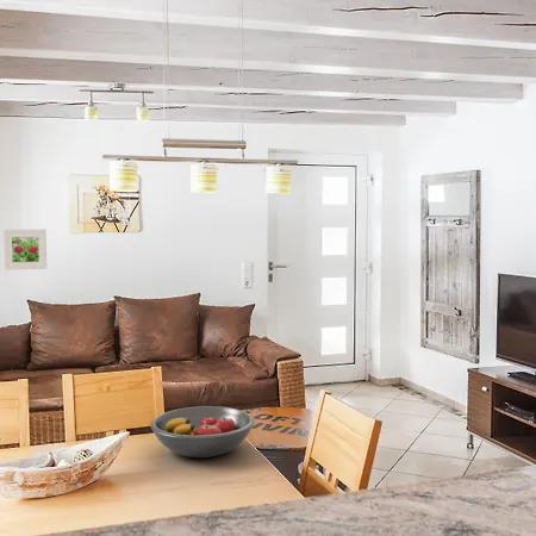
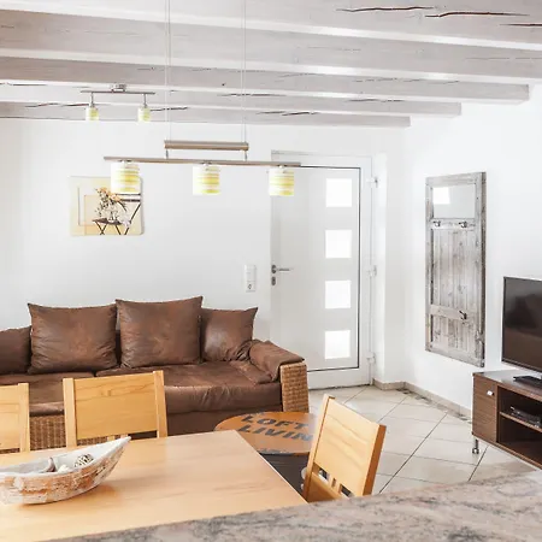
- fruit bowl (202, 431)
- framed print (25, 249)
